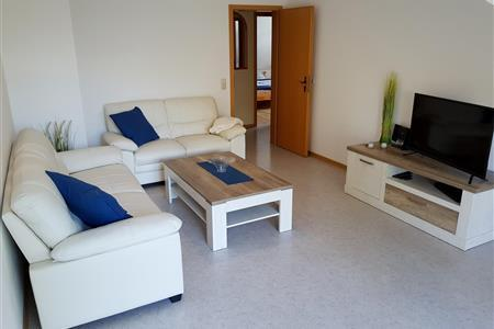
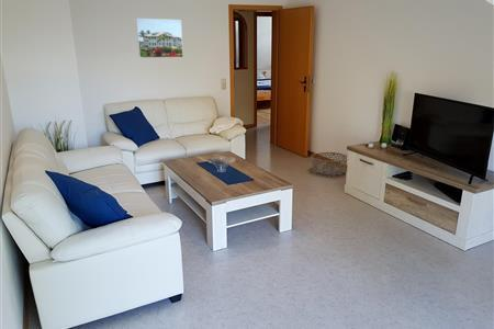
+ basket (329, 163)
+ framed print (160, 38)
